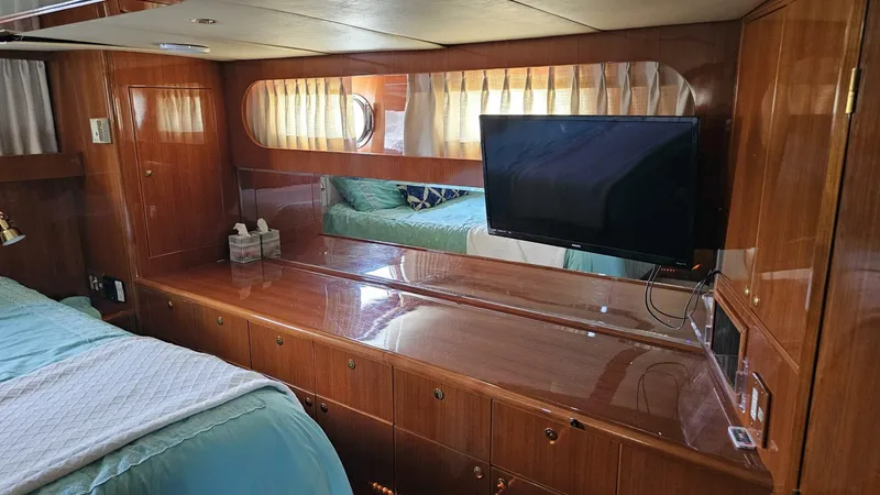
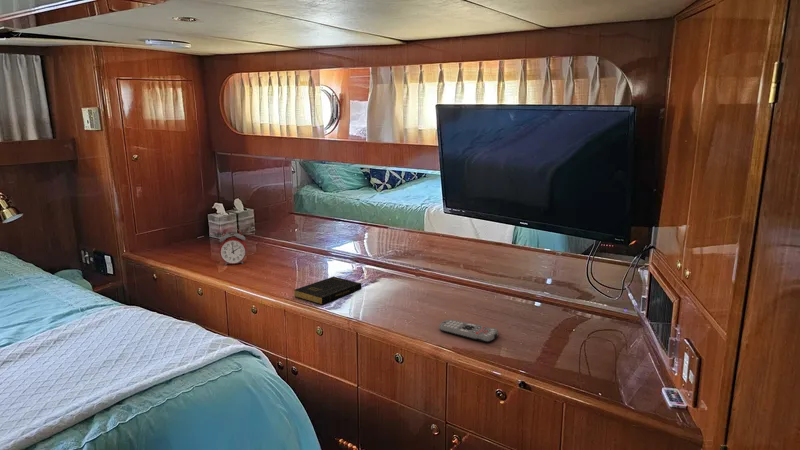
+ book (329, 289)
+ alarm clock (233, 245)
+ remote control (467, 330)
